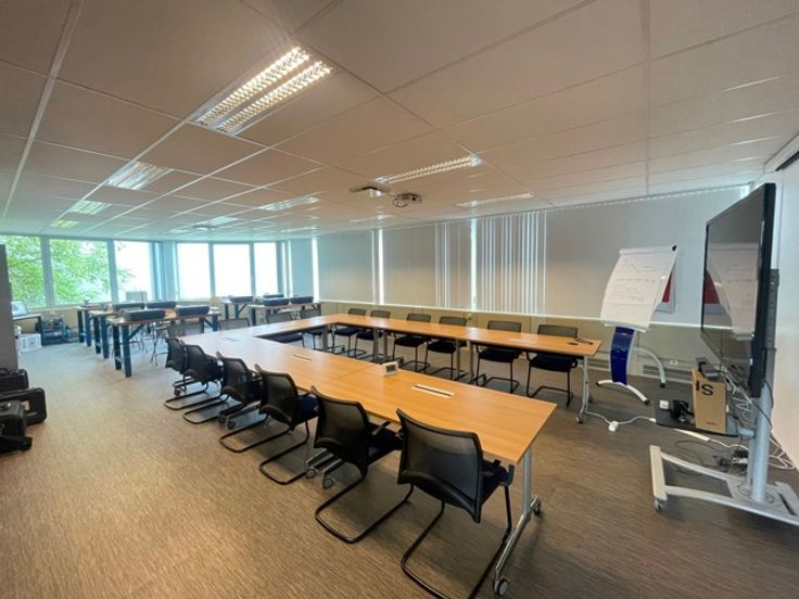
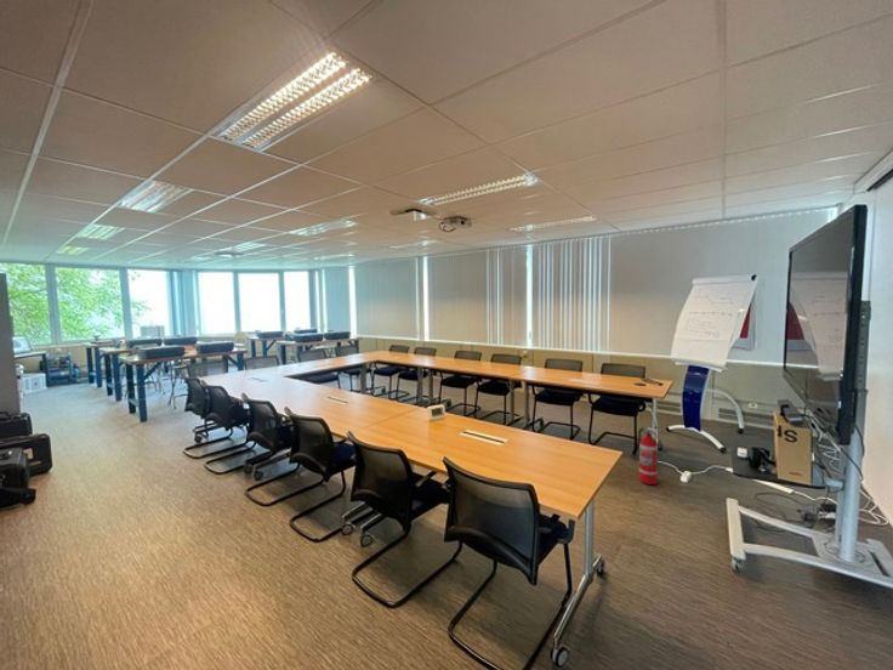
+ fire extinguisher (647, 453)
